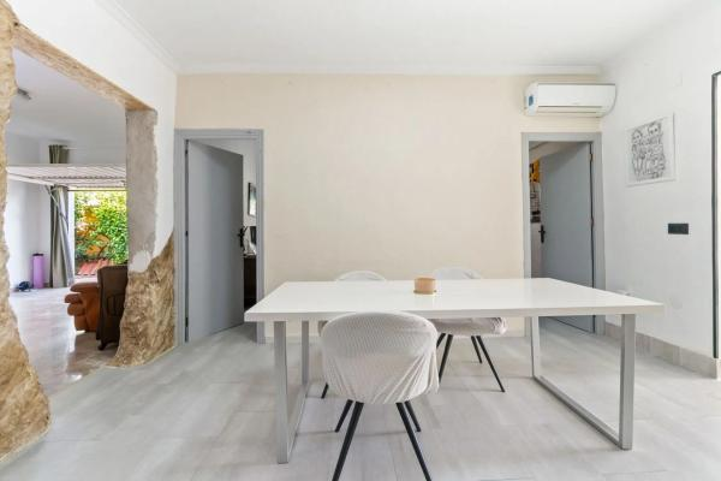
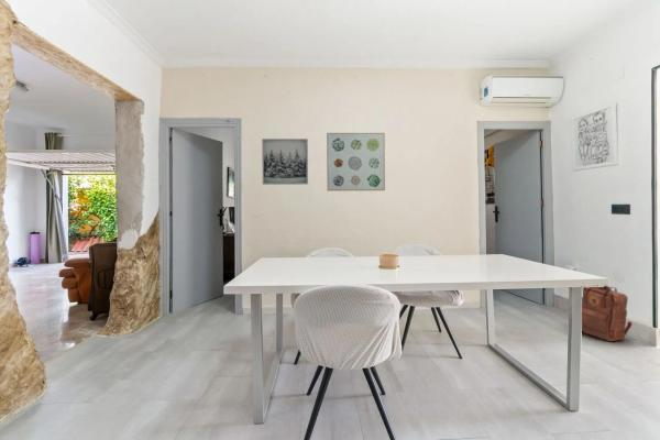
+ wall art (355, 162)
+ wall art (285, 162)
+ backpack (601, 309)
